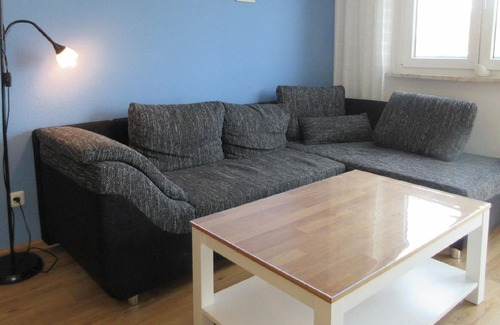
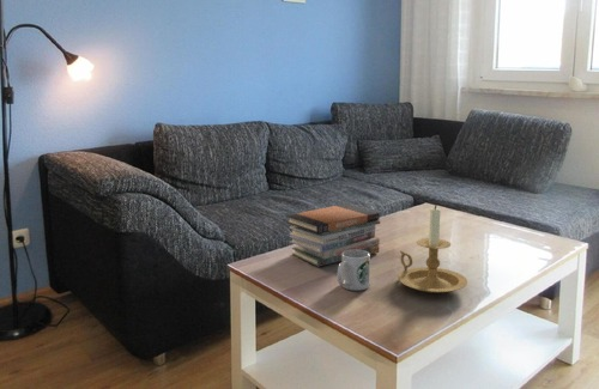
+ candle holder (432, 245)
+ book stack (333, 233)
+ mug (351, 271)
